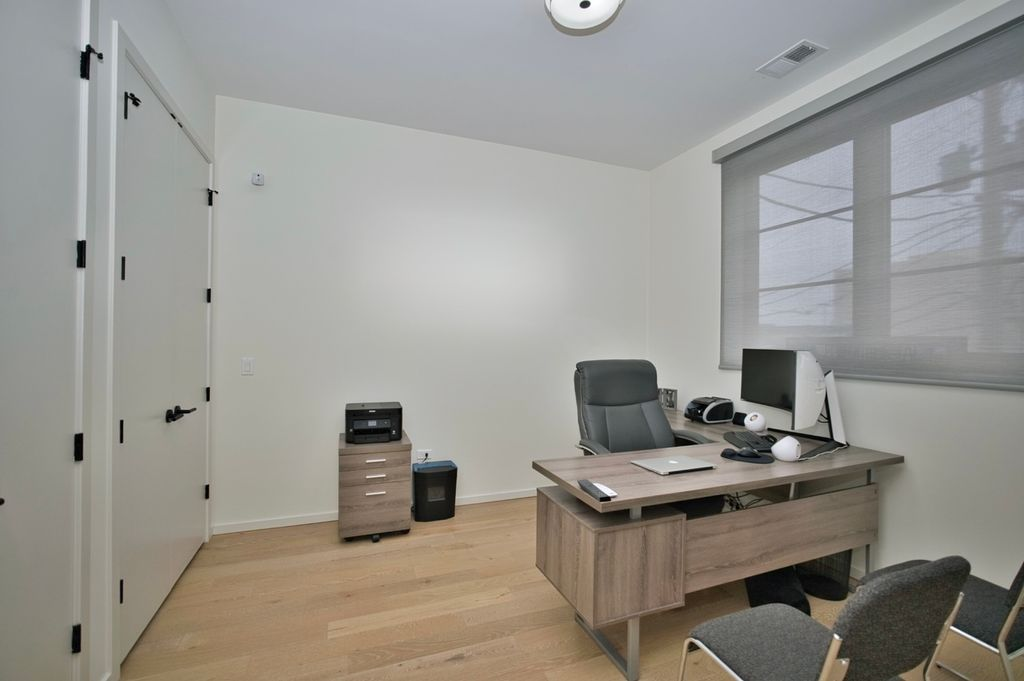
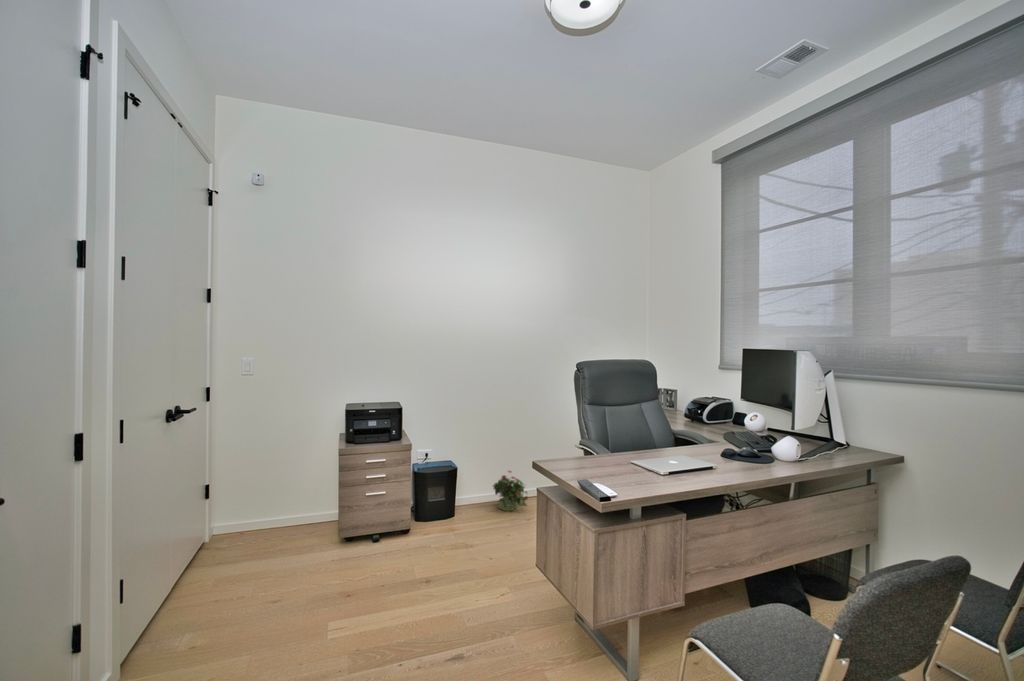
+ potted plant (511, 490)
